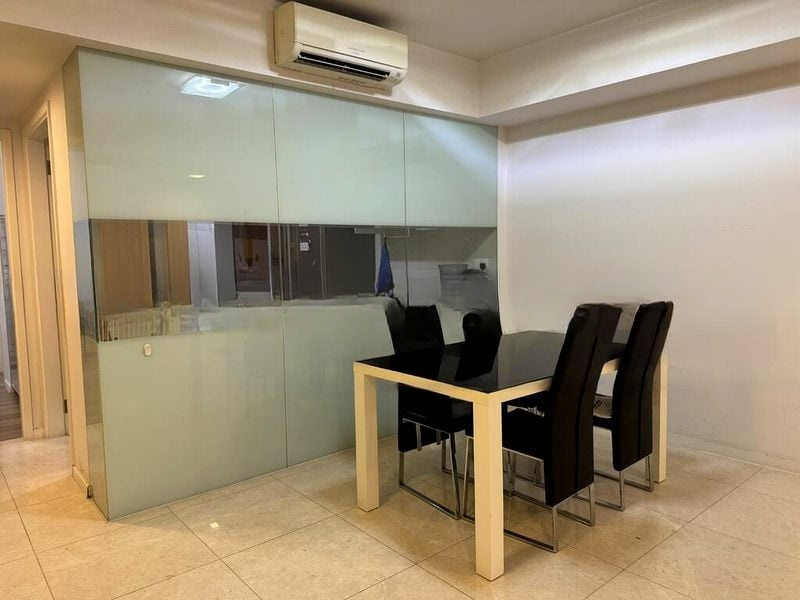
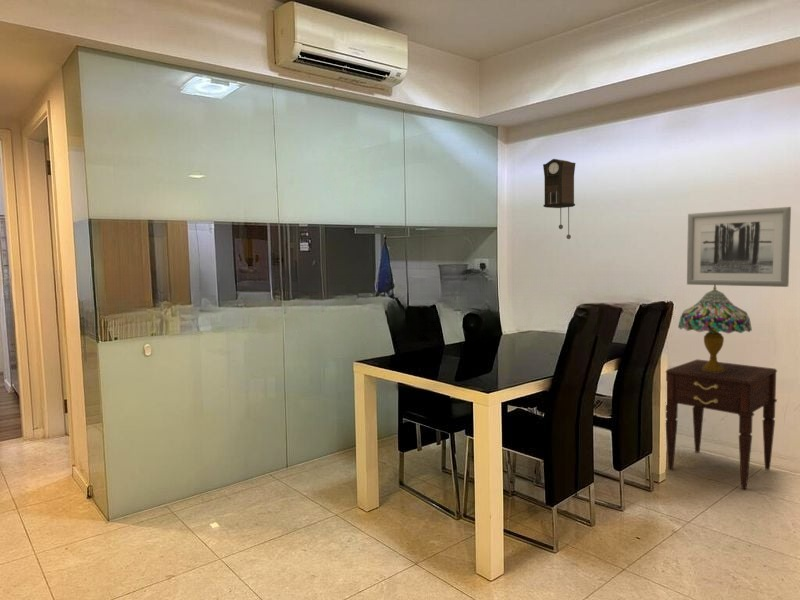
+ wall art (735, 248)
+ pendulum clock (559, 199)
+ nightstand (722, 411)
+ table lamp (714, 326)
